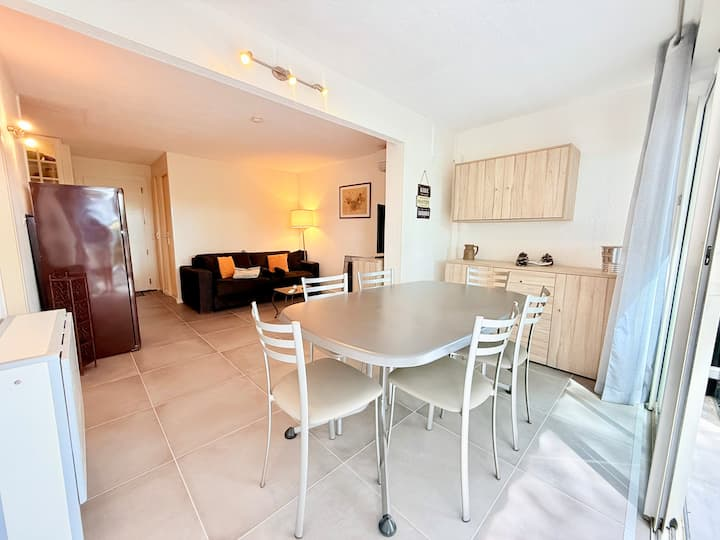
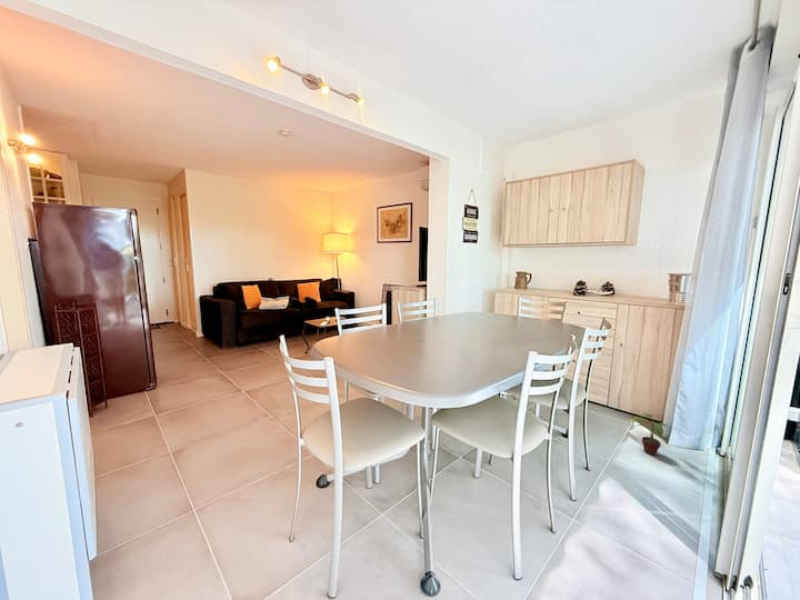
+ potted plant (650, 434)
